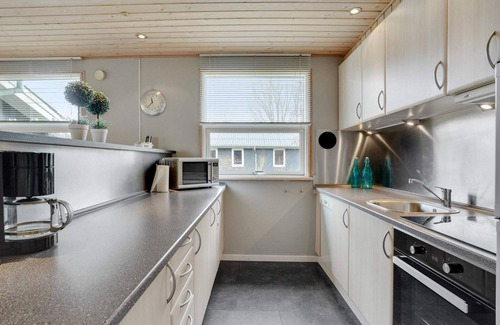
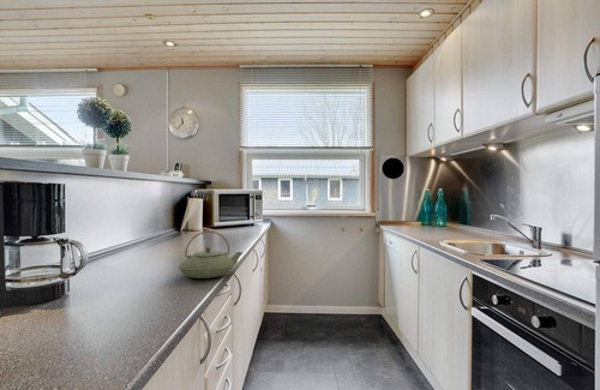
+ teapot (211, 252)
